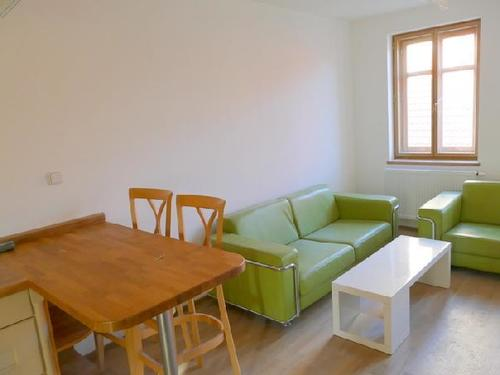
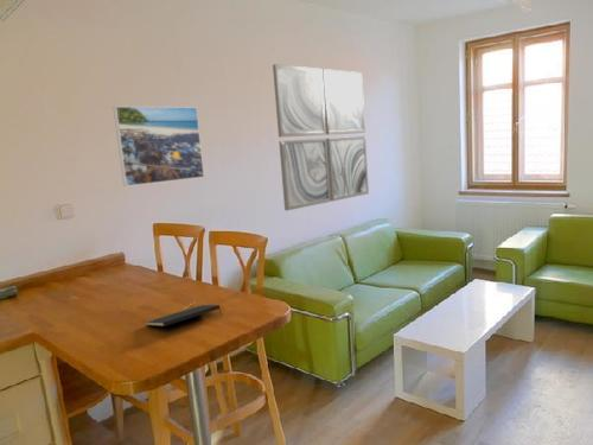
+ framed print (161, 144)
+ notepad (181, 314)
+ wall art (326, 134)
